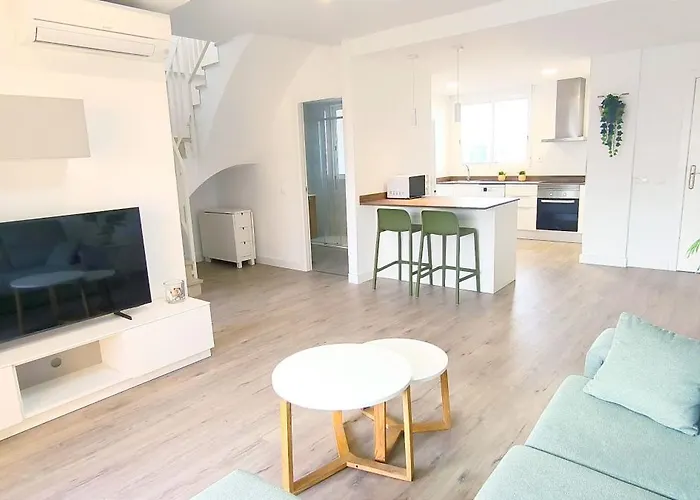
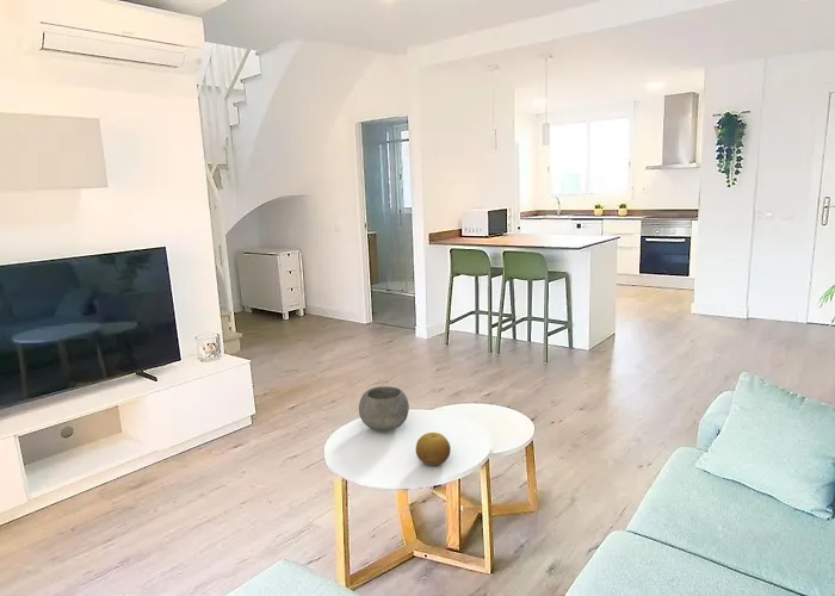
+ fruit (433, 448)
+ bowl (383, 409)
